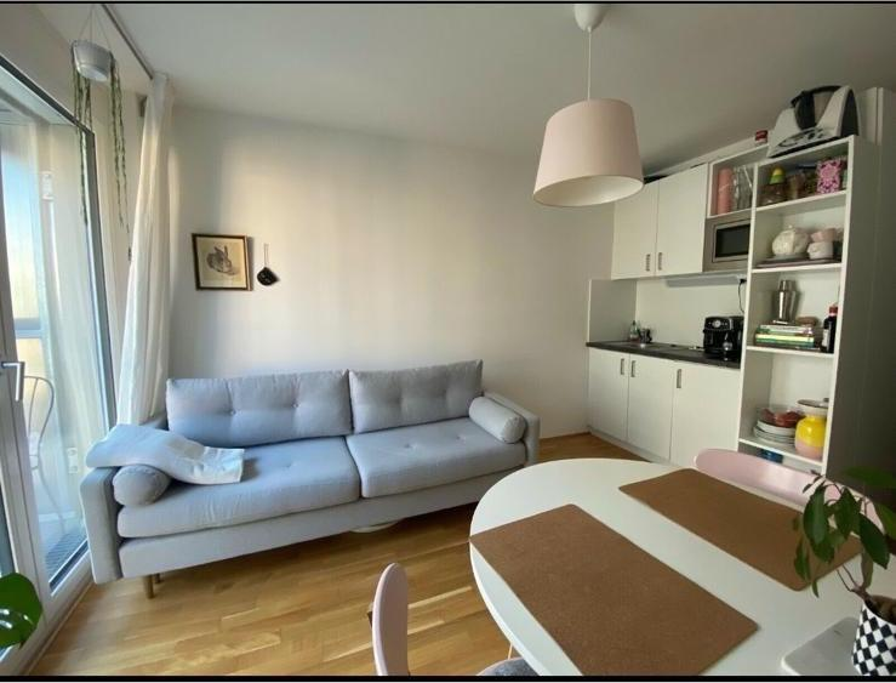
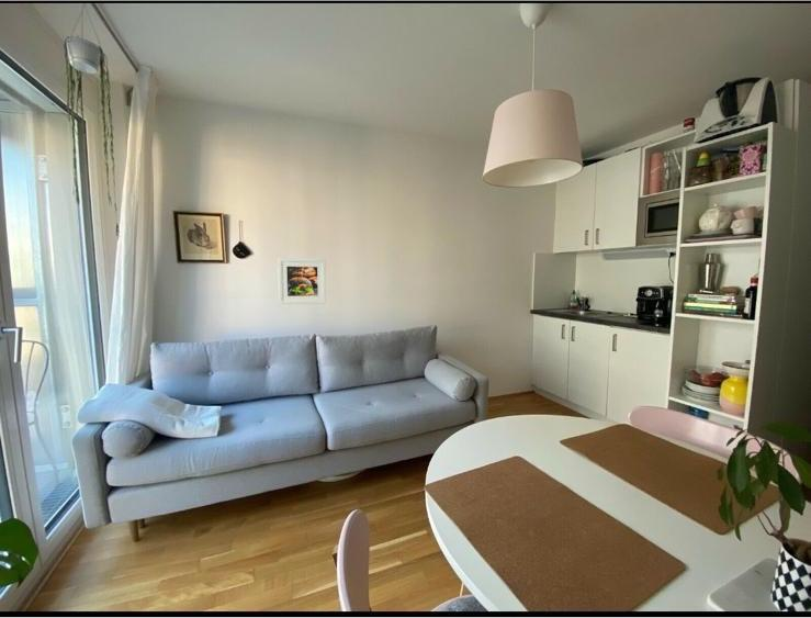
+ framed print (302, 281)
